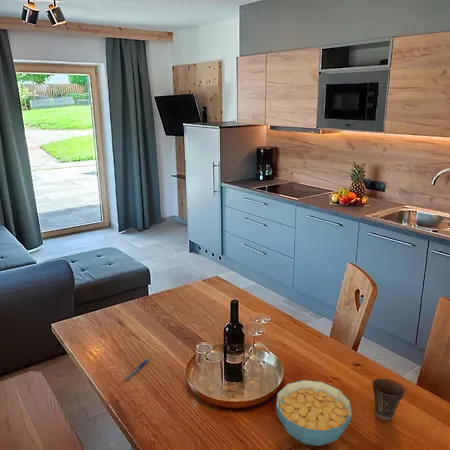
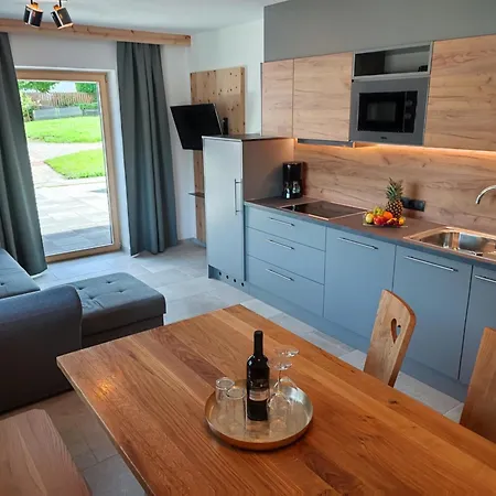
- cup (387, 400)
- pen (137, 368)
- cereal bowl (312, 418)
